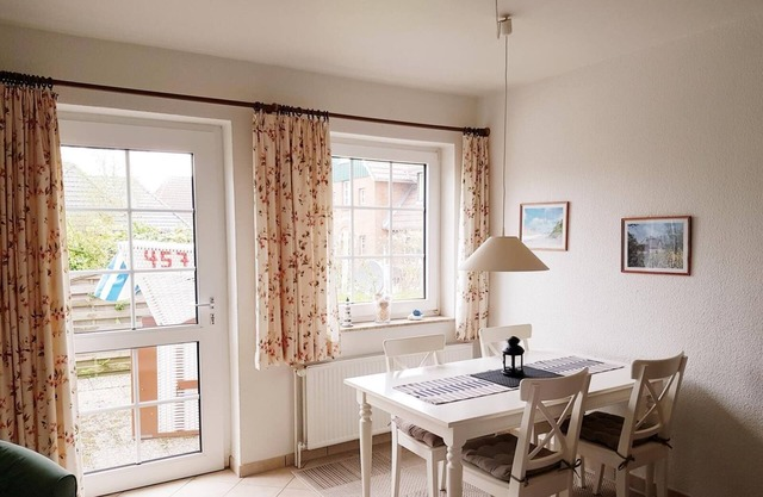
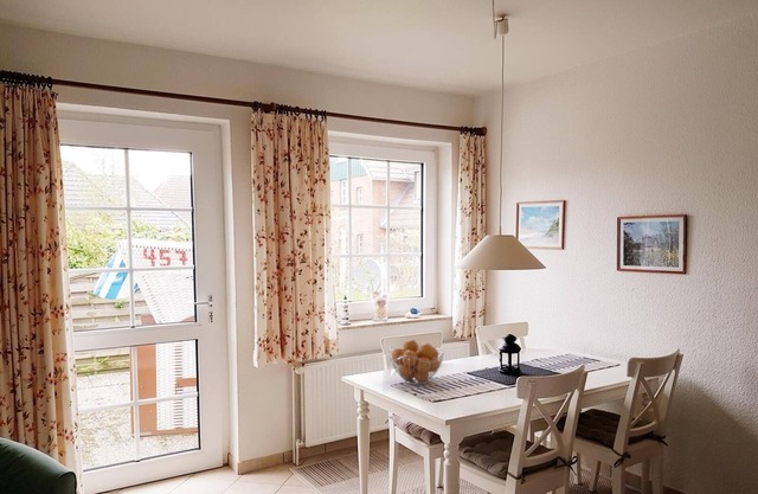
+ fruit basket (416, 361)
